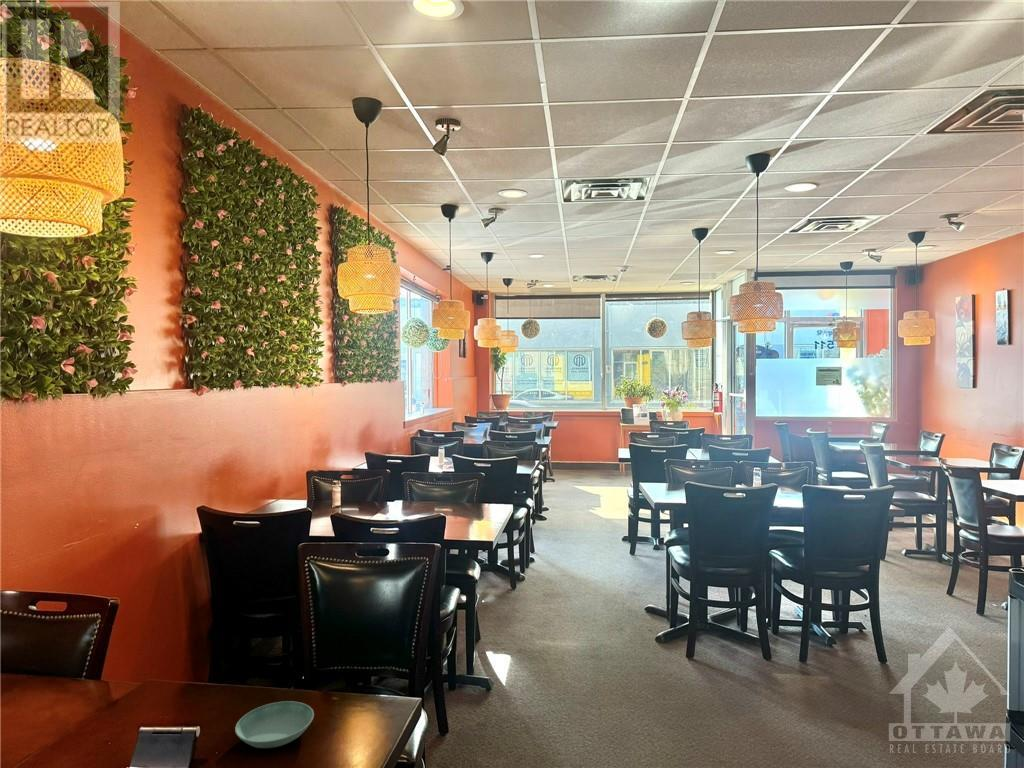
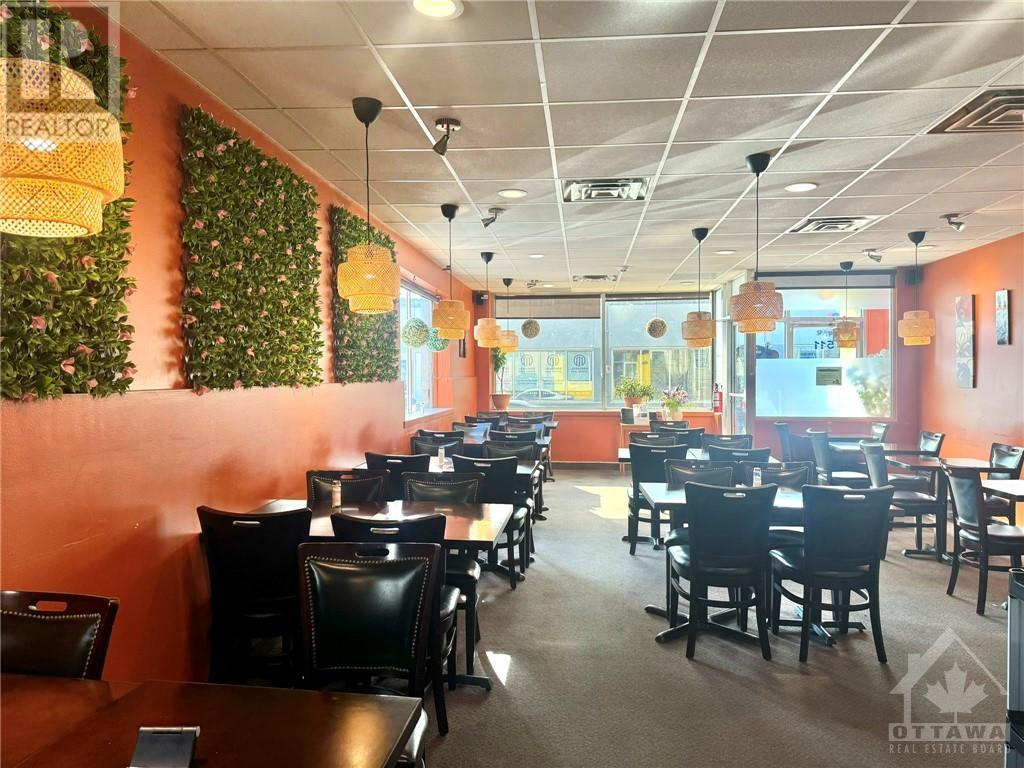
- saucer (275, 726)
